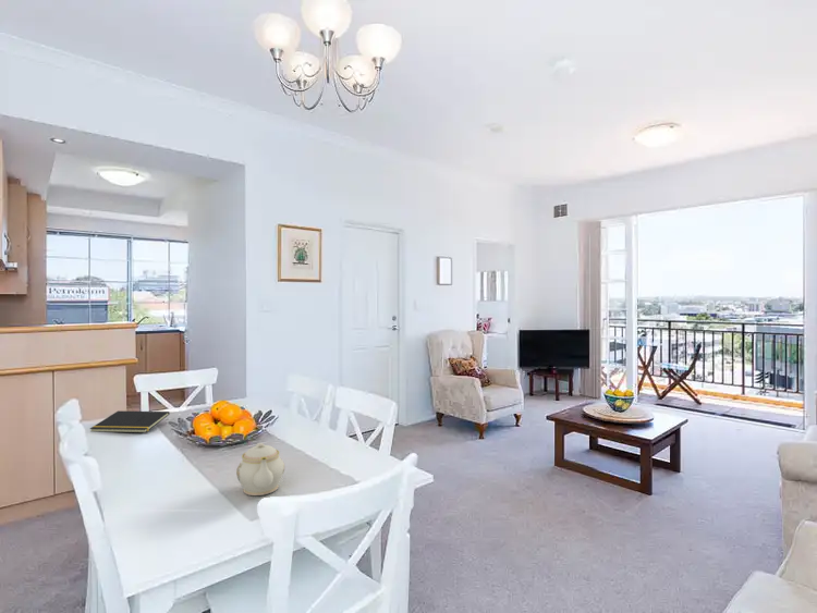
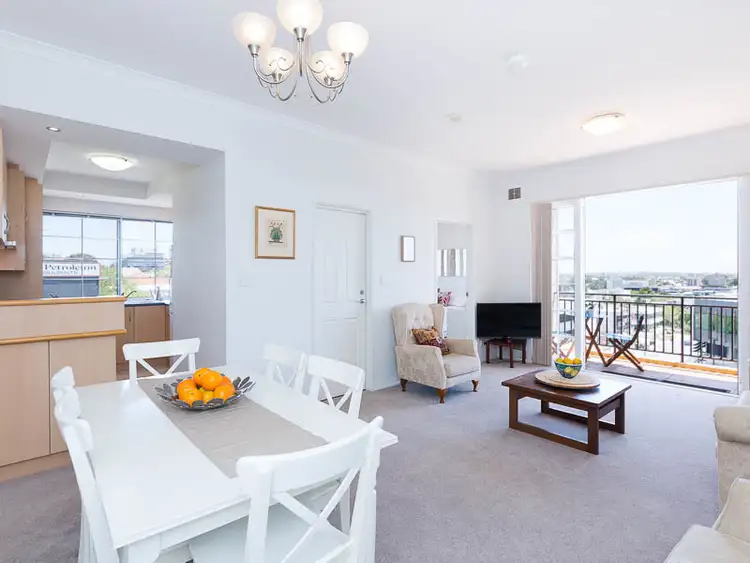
- notepad (131, 420)
- teapot (260, 465)
